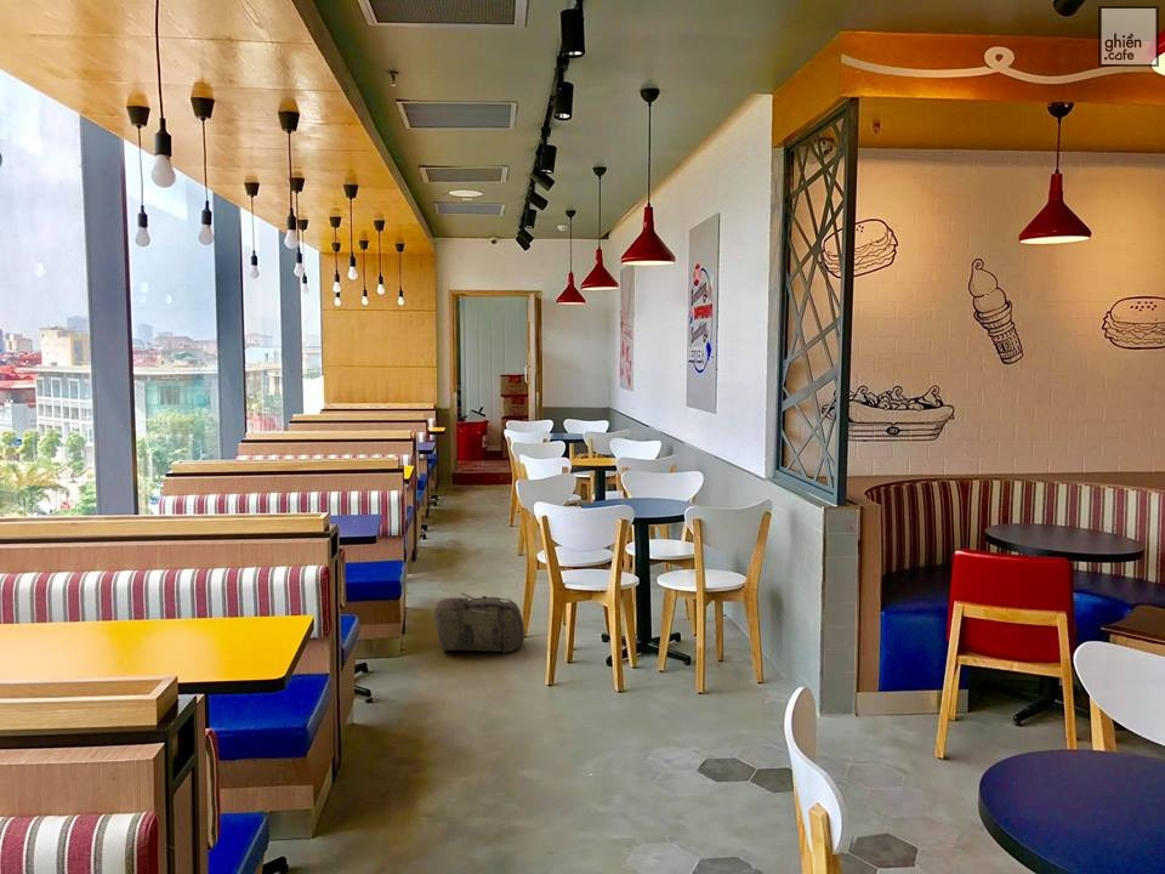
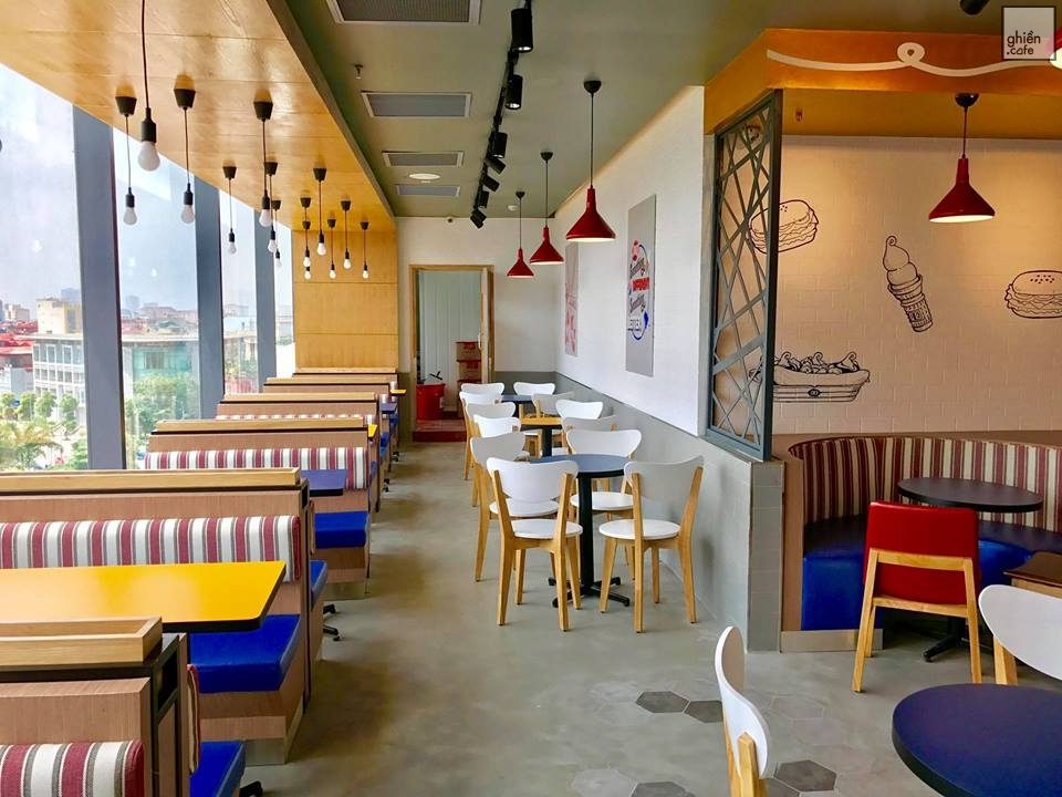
- backpack (479, 620)
